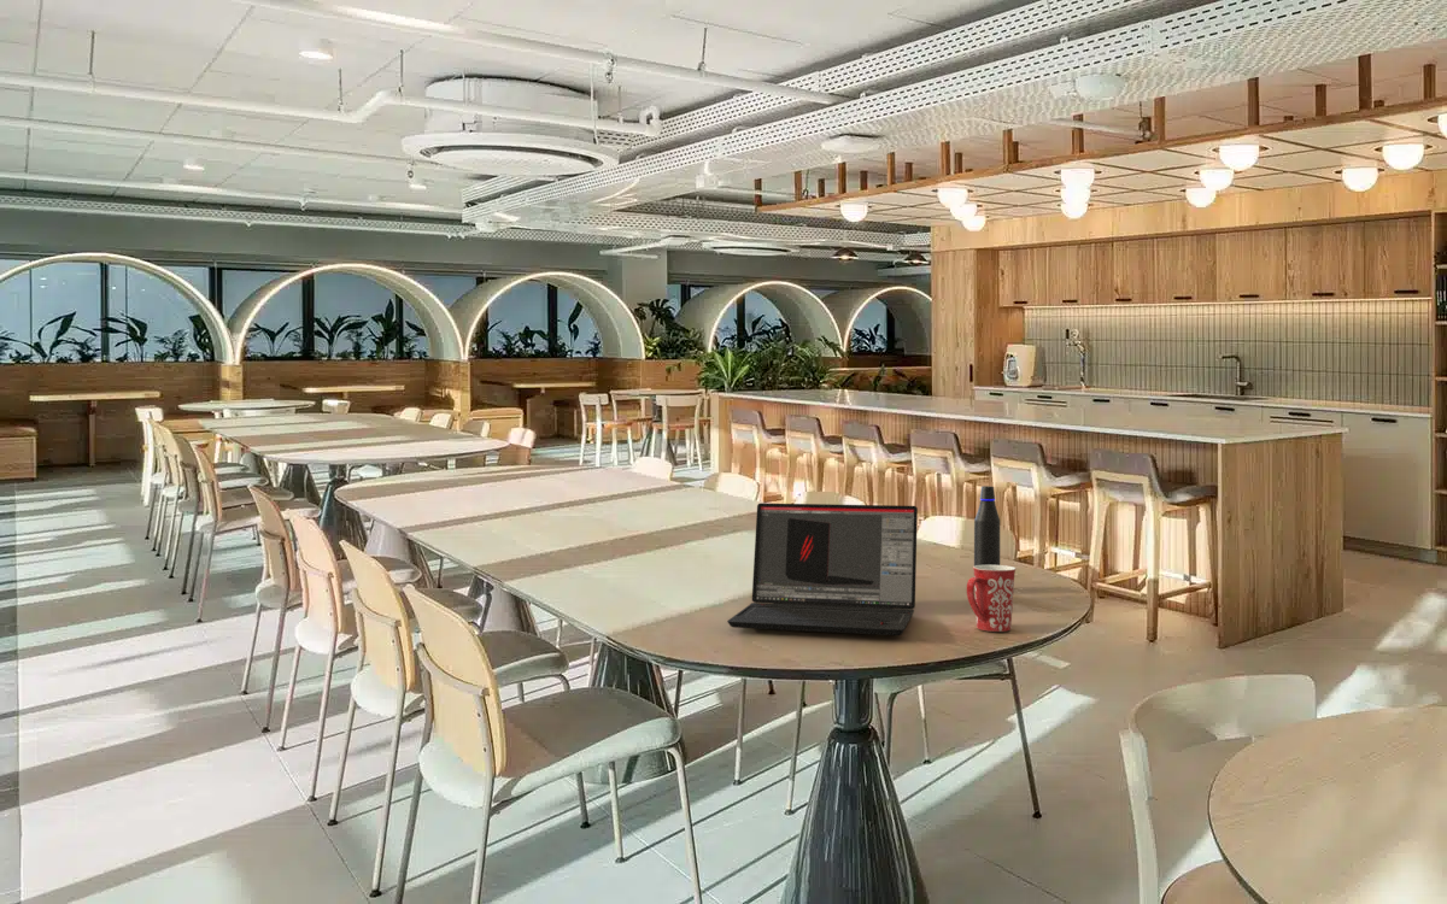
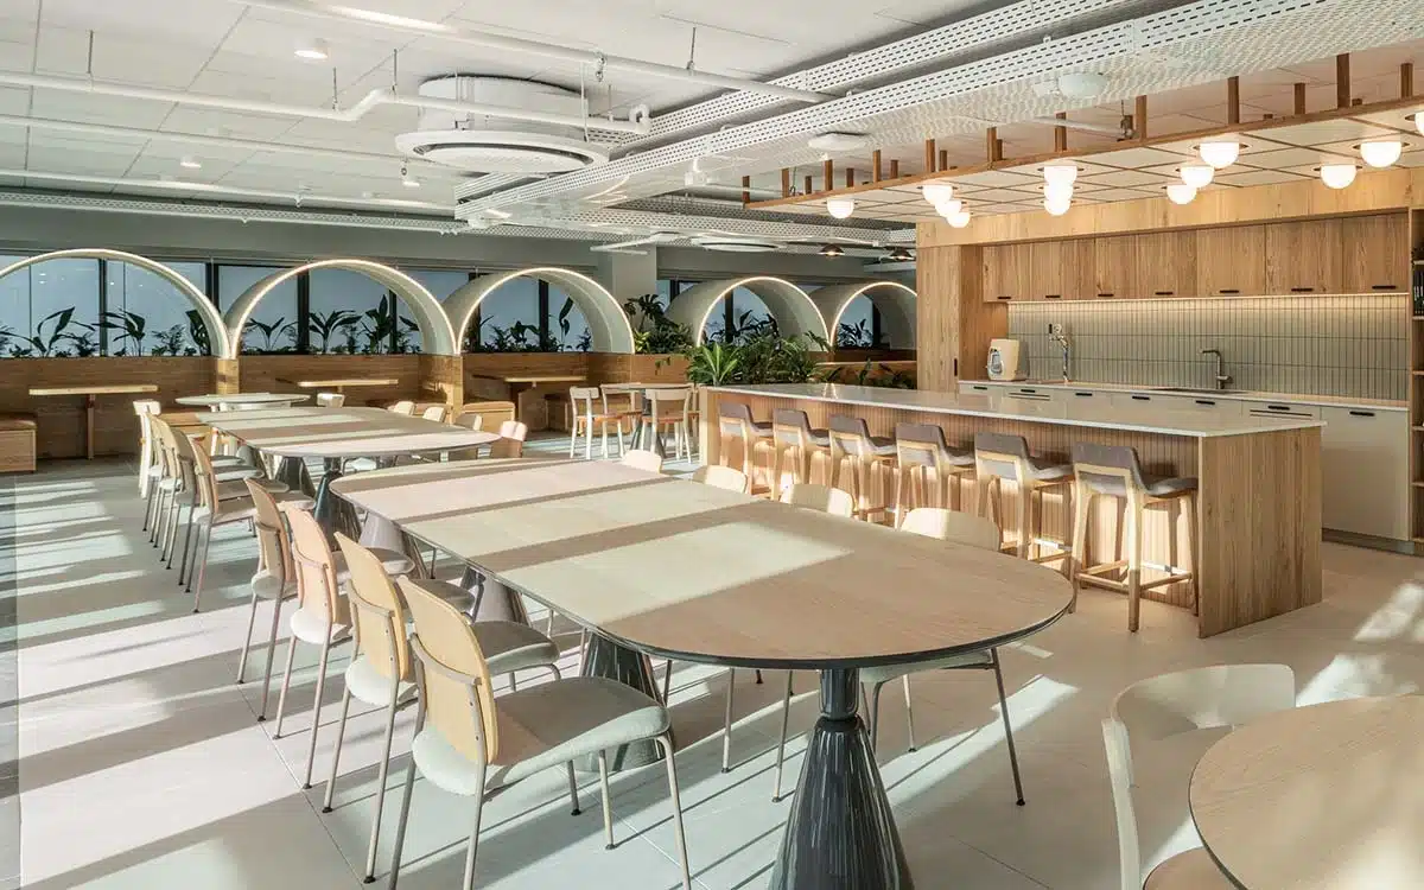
- mug (988, 598)
- laptop (825, 564)
- water bottle (986, 538)
